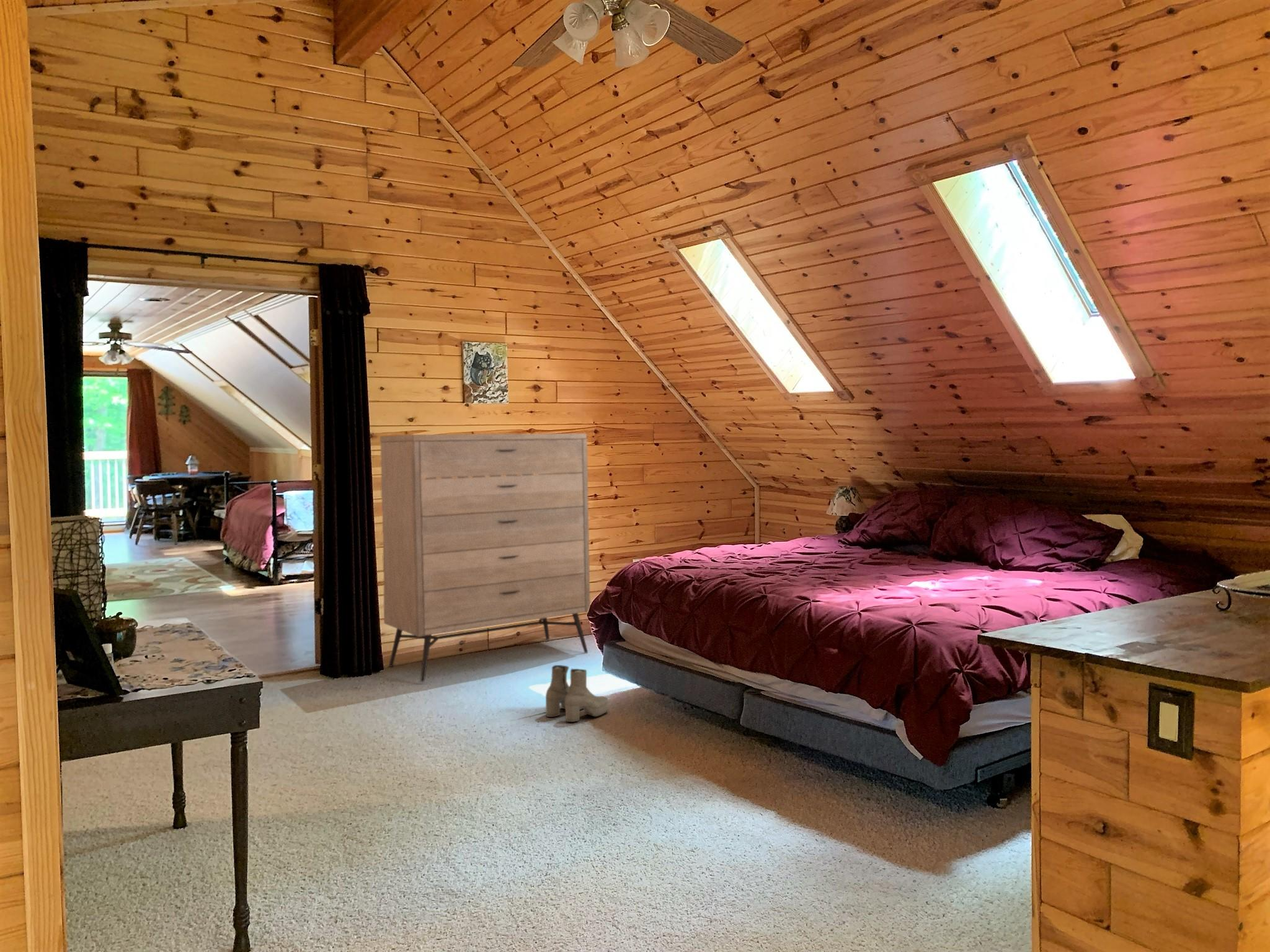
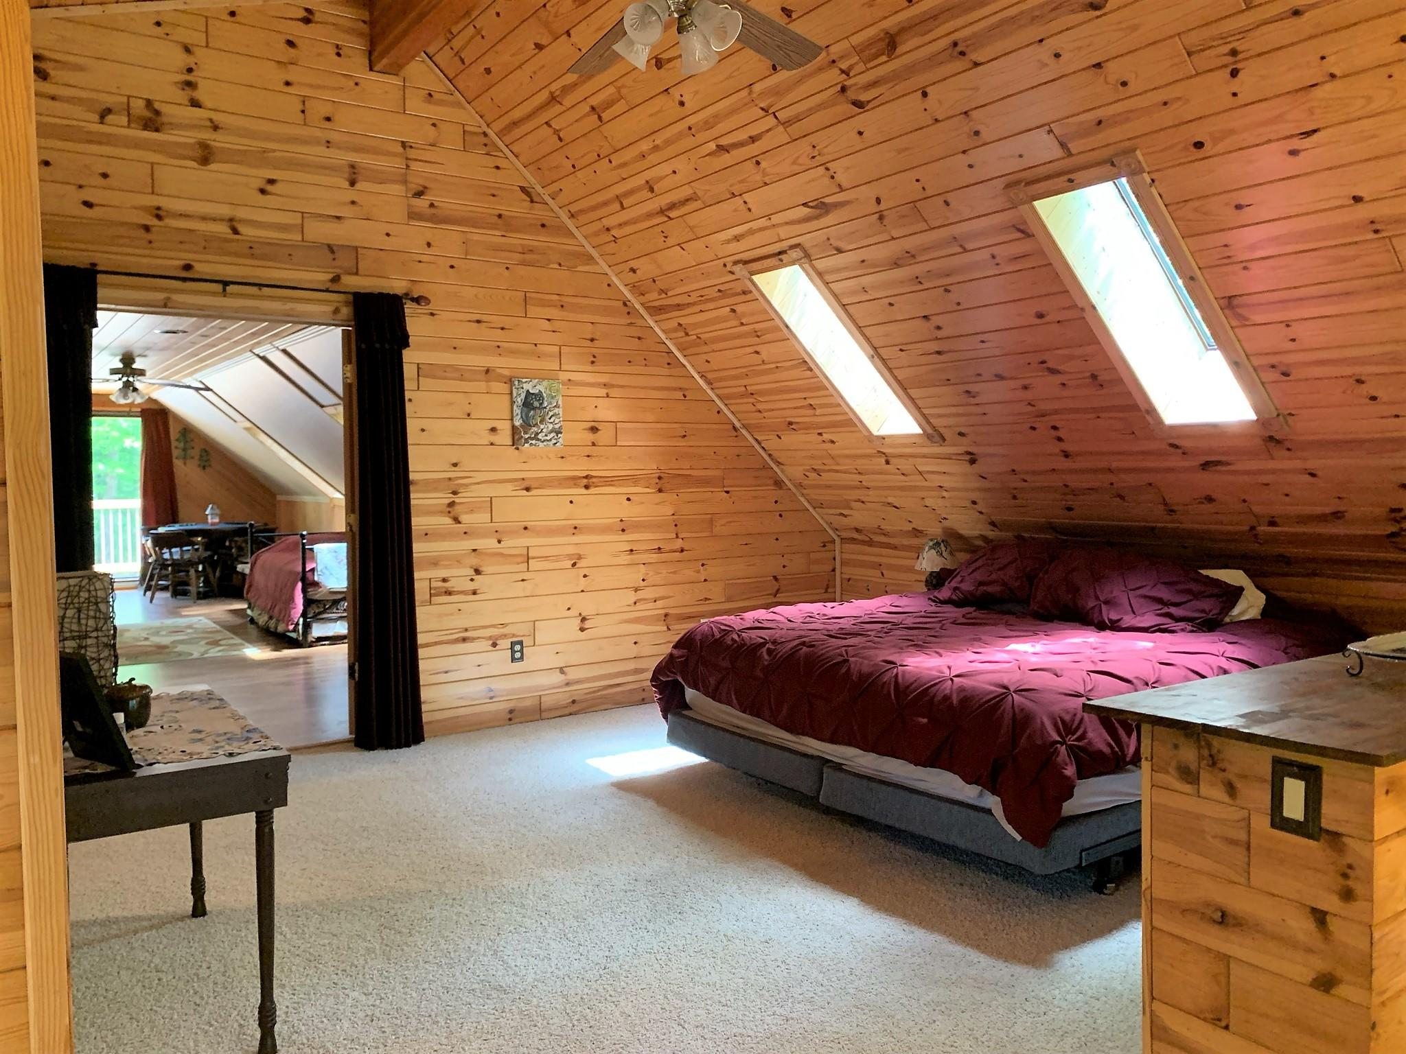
- dresser (488, 547)
- boots (576, 689)
